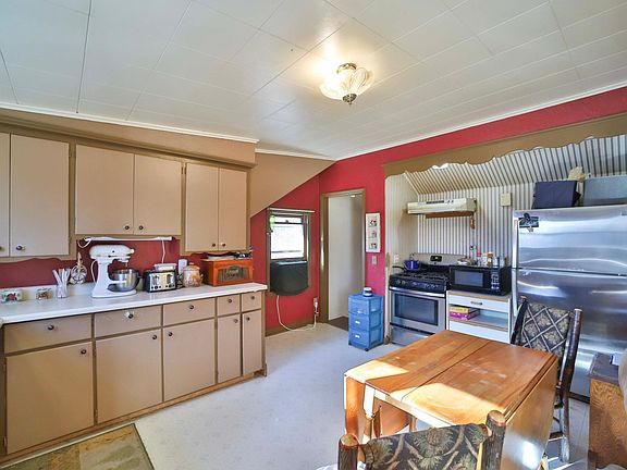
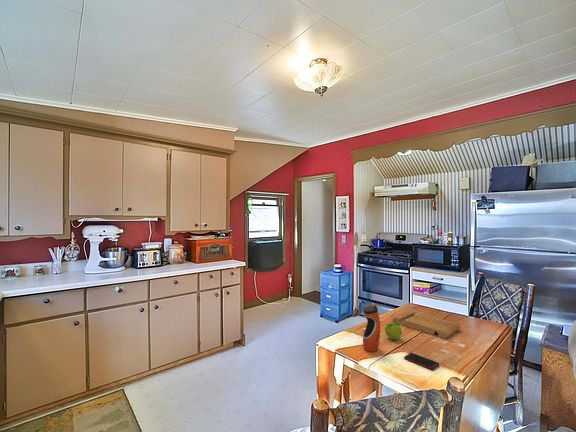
+ cell phone (421, 361)
+ cutting board (425, 323)
+ fruit (393, 330)
+ water bottle (371, 326)
